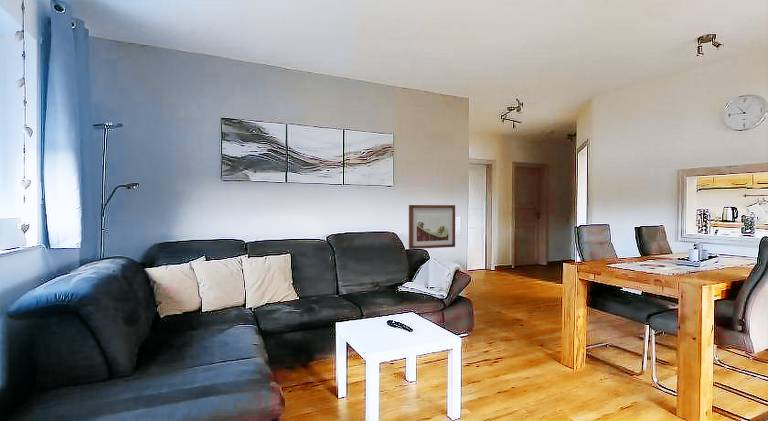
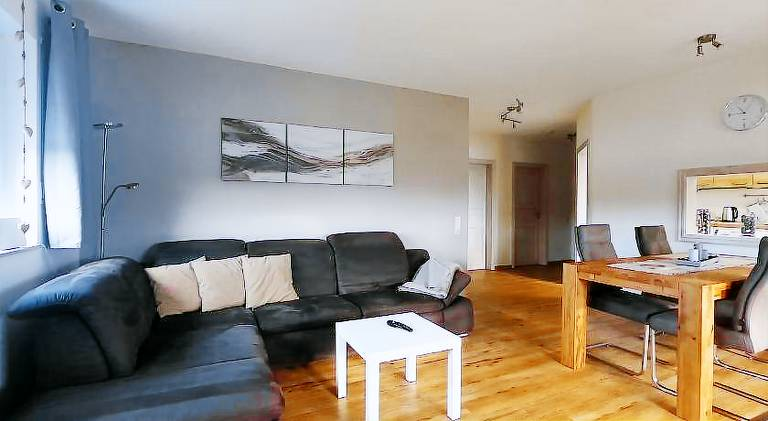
- wall art (432, 226)
